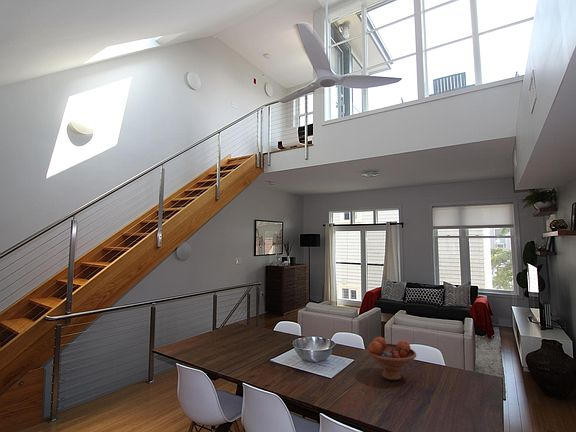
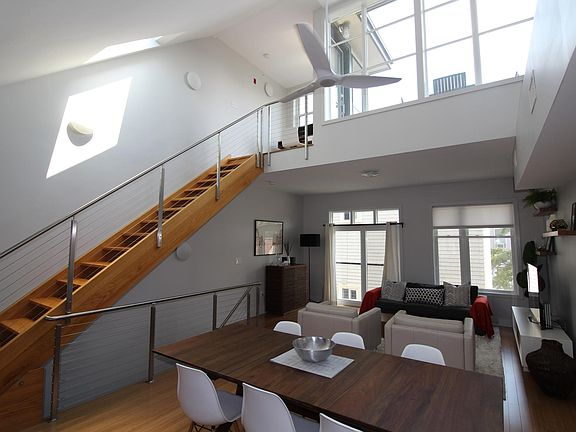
- fruit bowl (391, 358)
